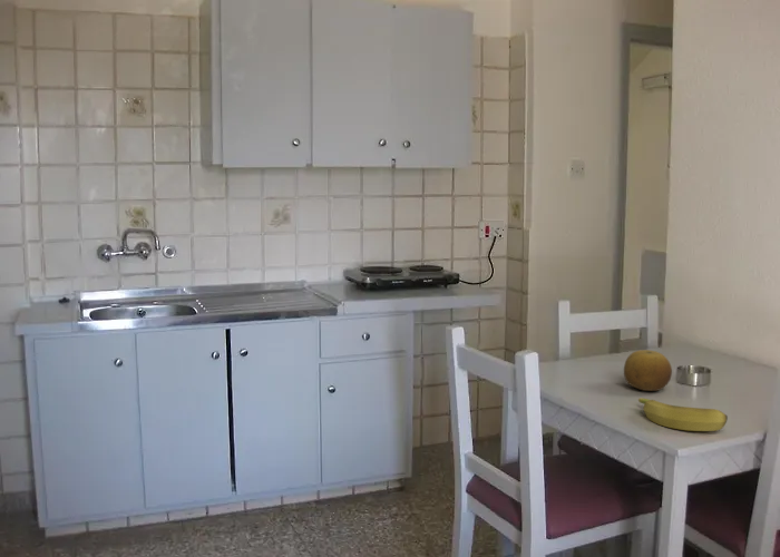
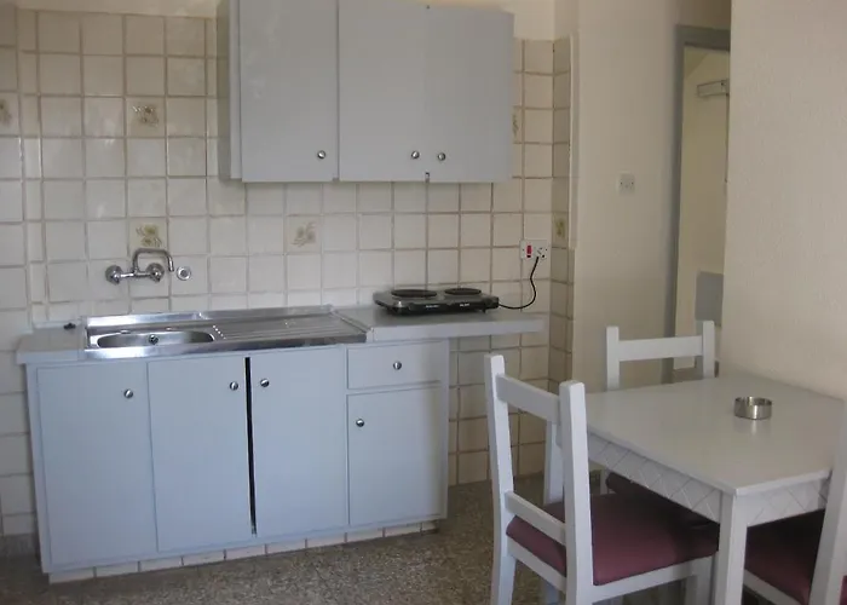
- fruit (647, 370)
- banana (680, 411)
